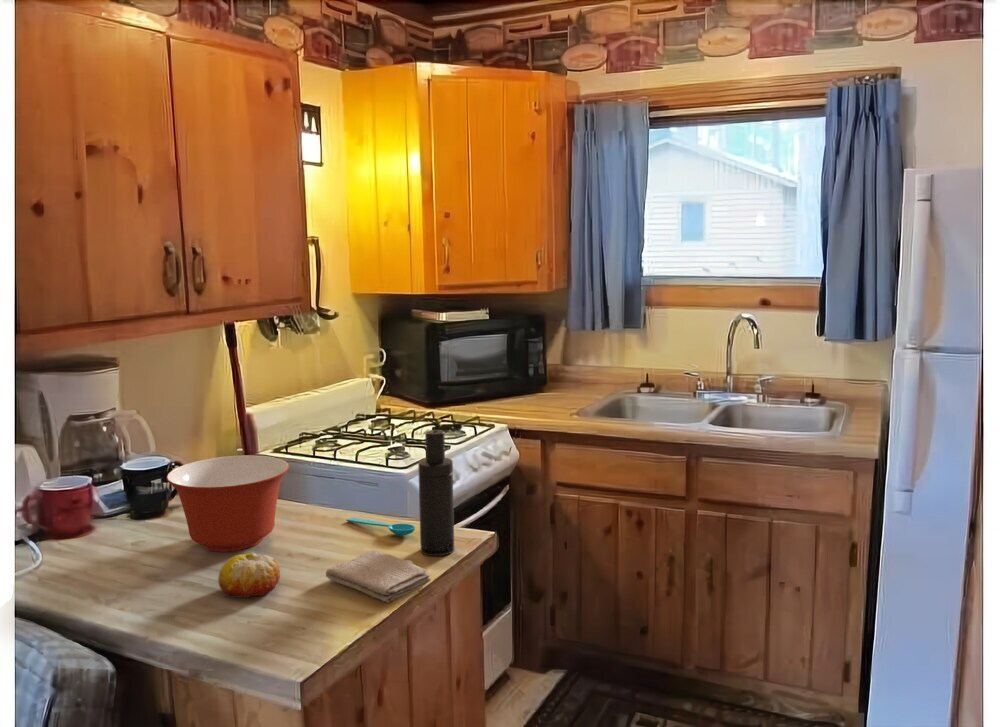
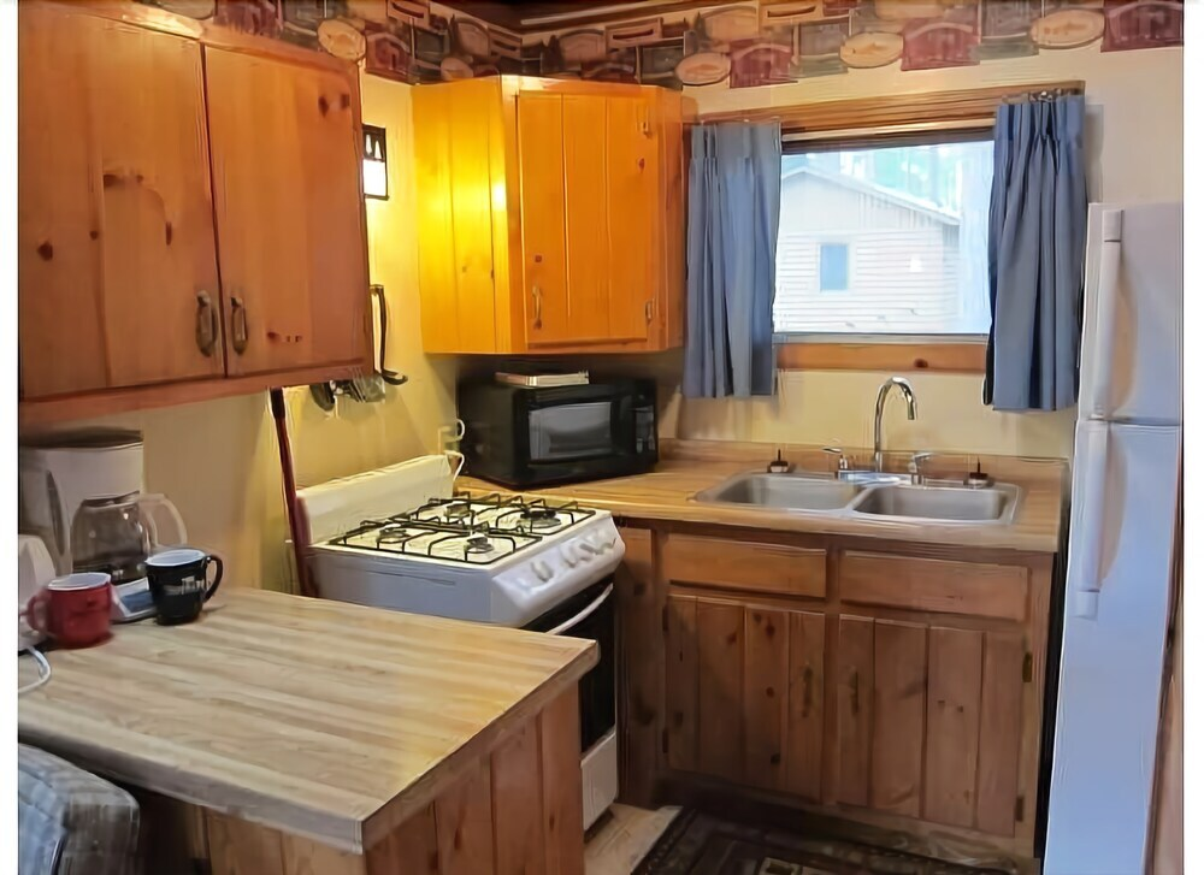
- spoon (380, 524)
- atomizer (436, 491)
- washcloth (378, 573)
- fruit (250, 572)
- mixing bowl (231, 505)
